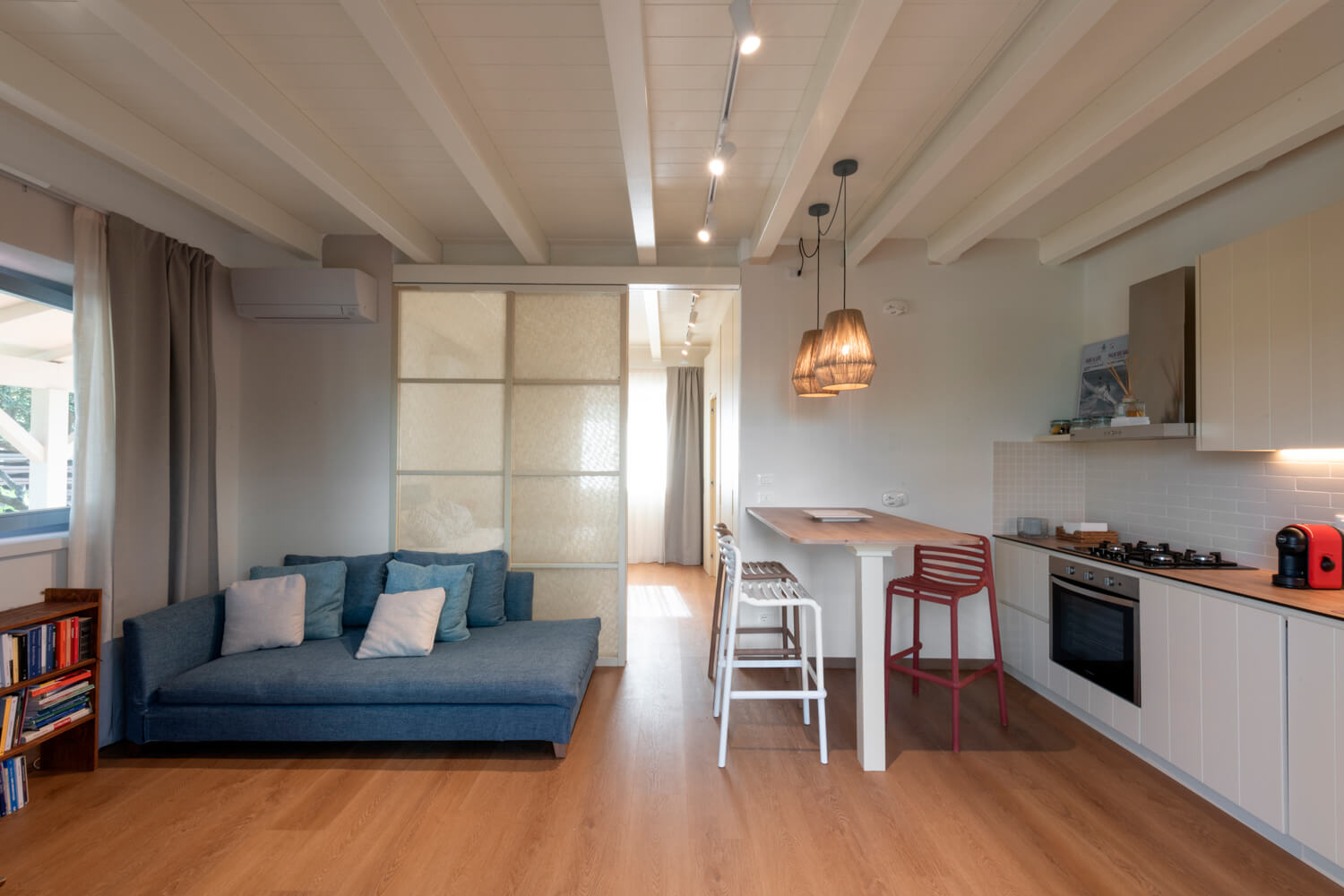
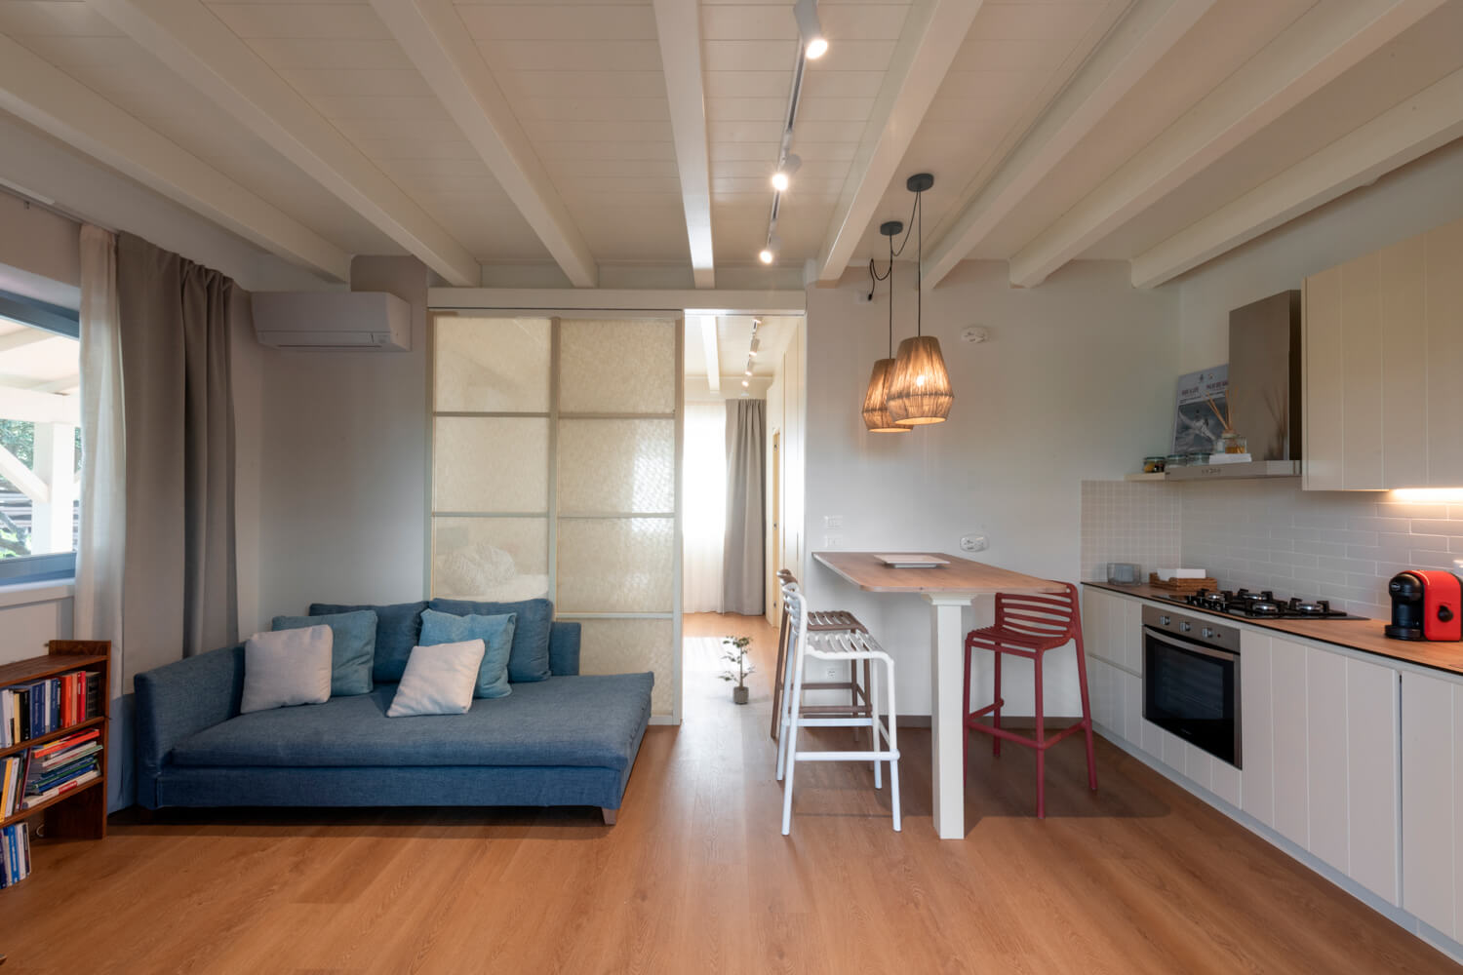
+ potted plant (737, 663)
